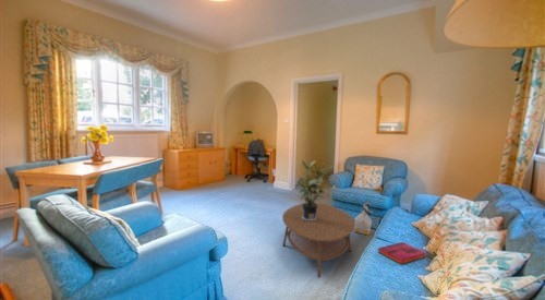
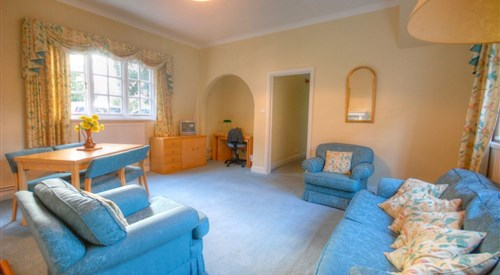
- coffee table (316, 232)
- bag (364, 217)
- potted plant (312, 189)
- hardback book (401, 252)
